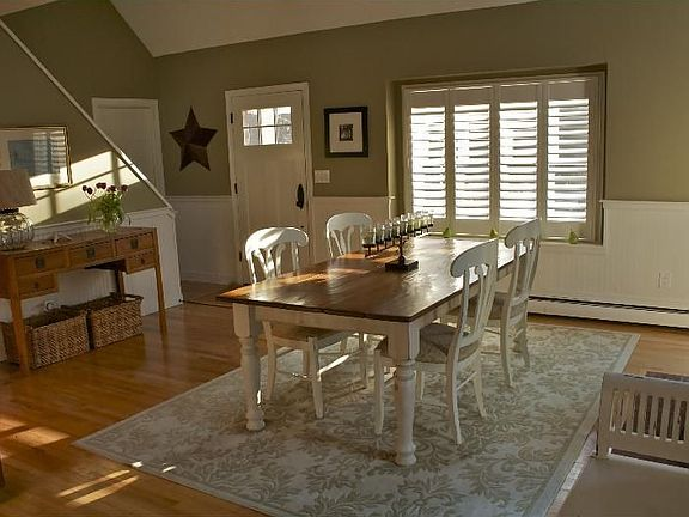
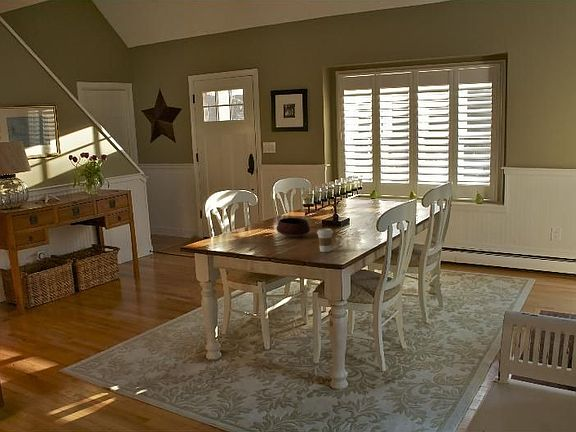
+ coffee cup (325, 240)
+ bowl (293, 227)
